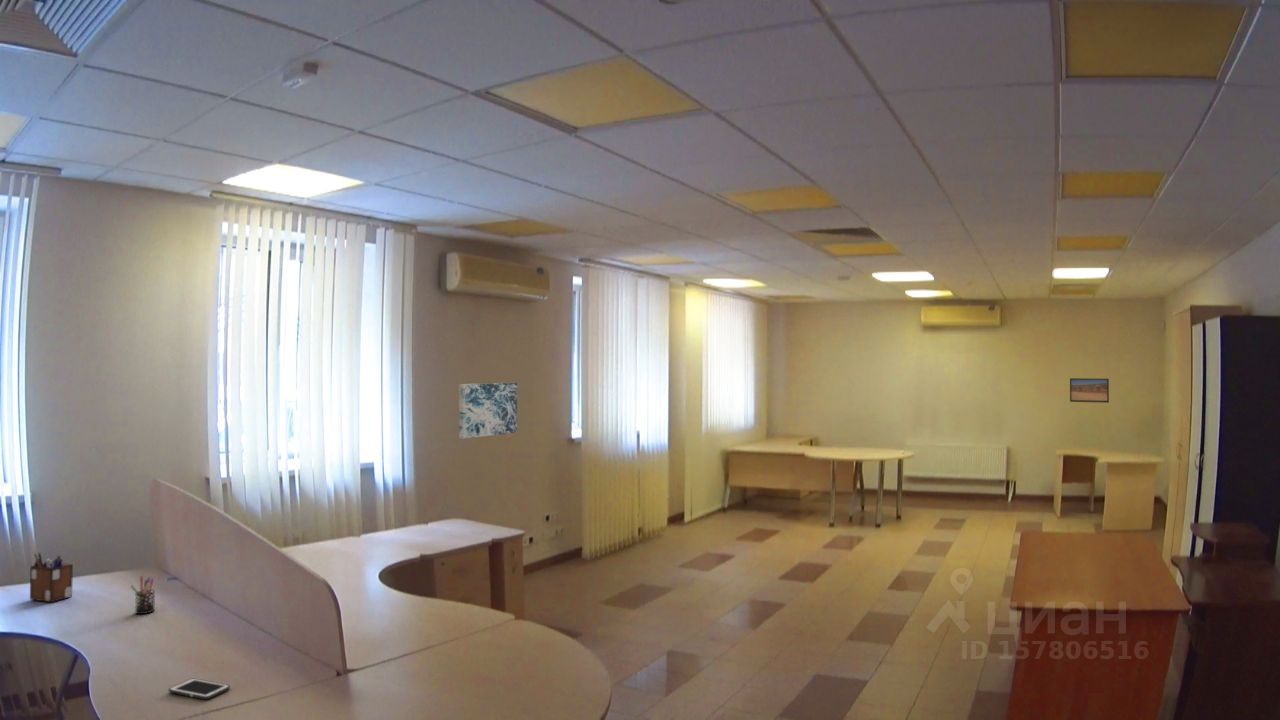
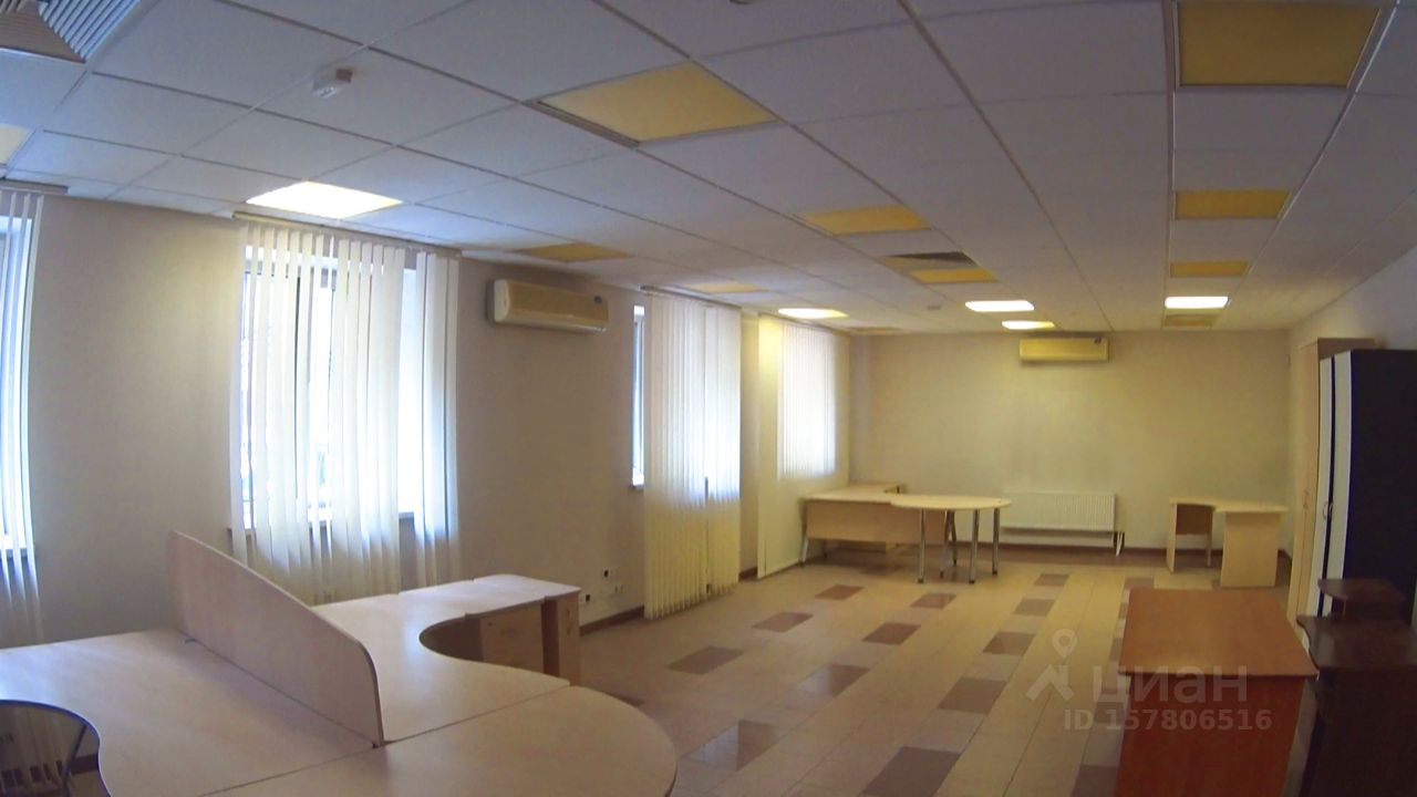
- desk organizer (51, 575)
- wall art (489, 409)
- pen holder (142, 594)
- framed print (1089, 390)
- cell phone (199, 688)
